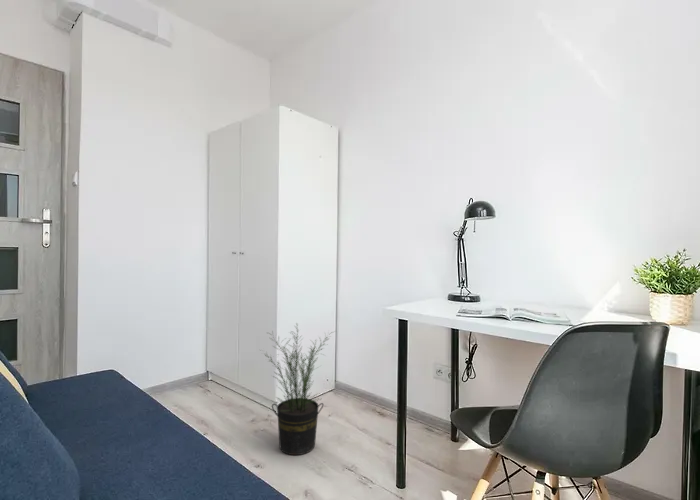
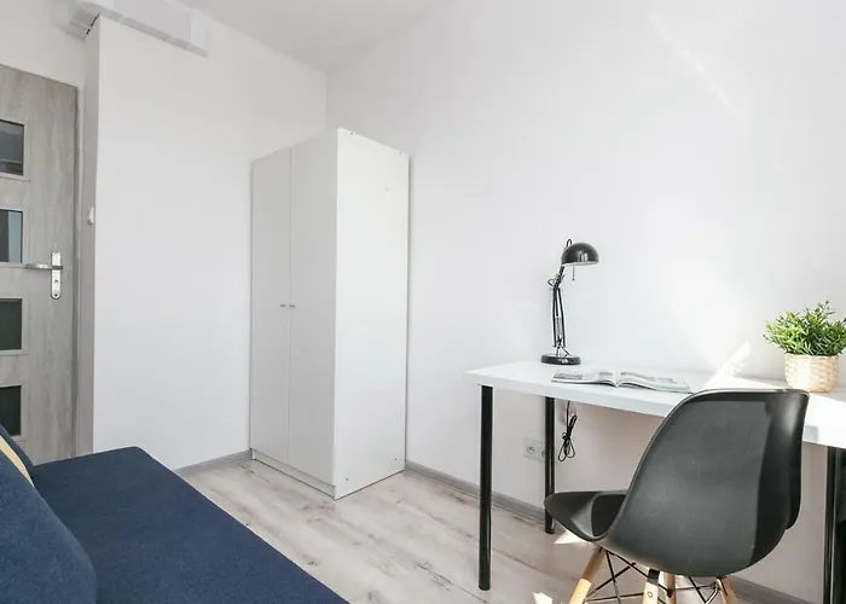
- potted plant (296, 385)
